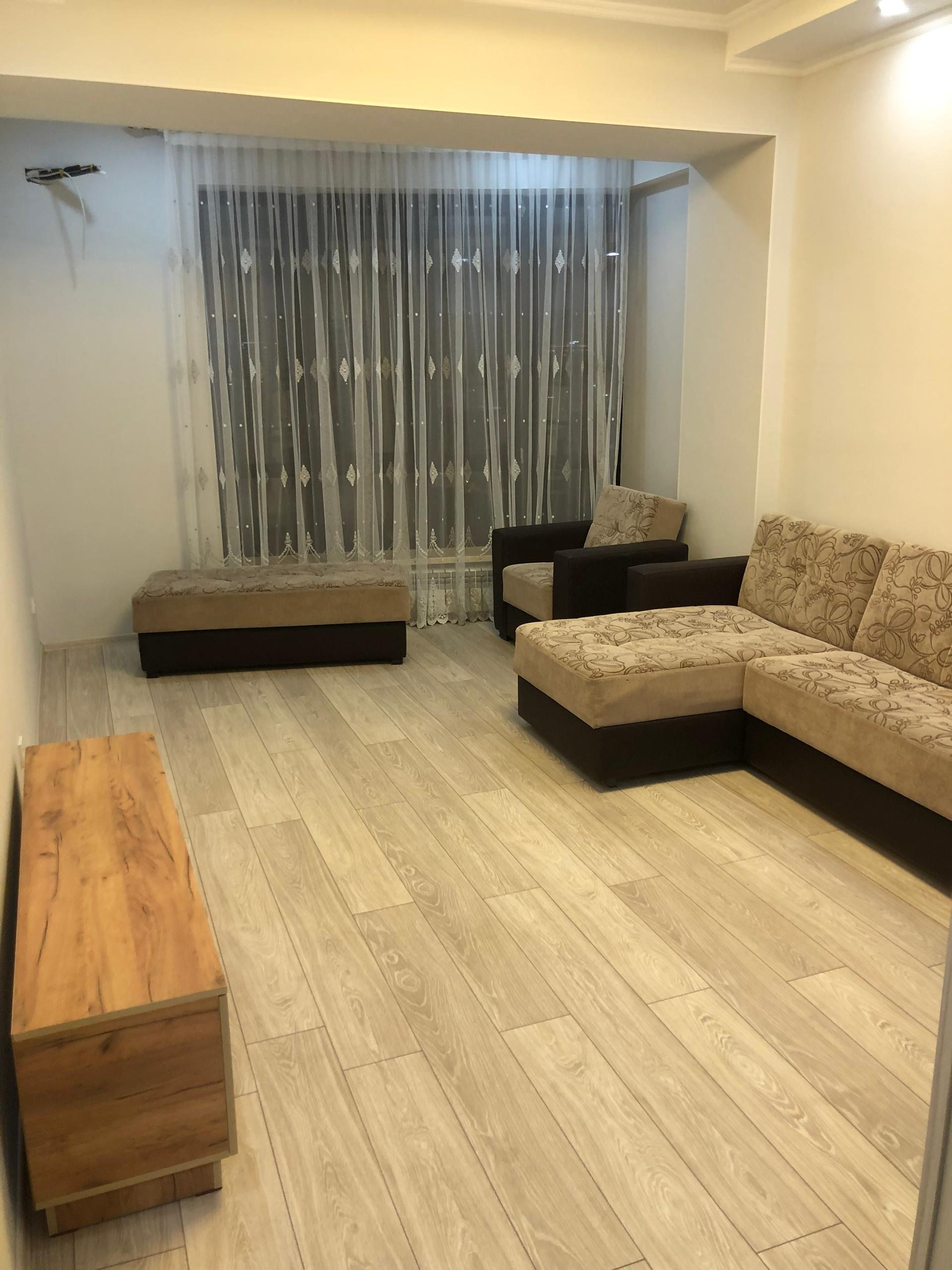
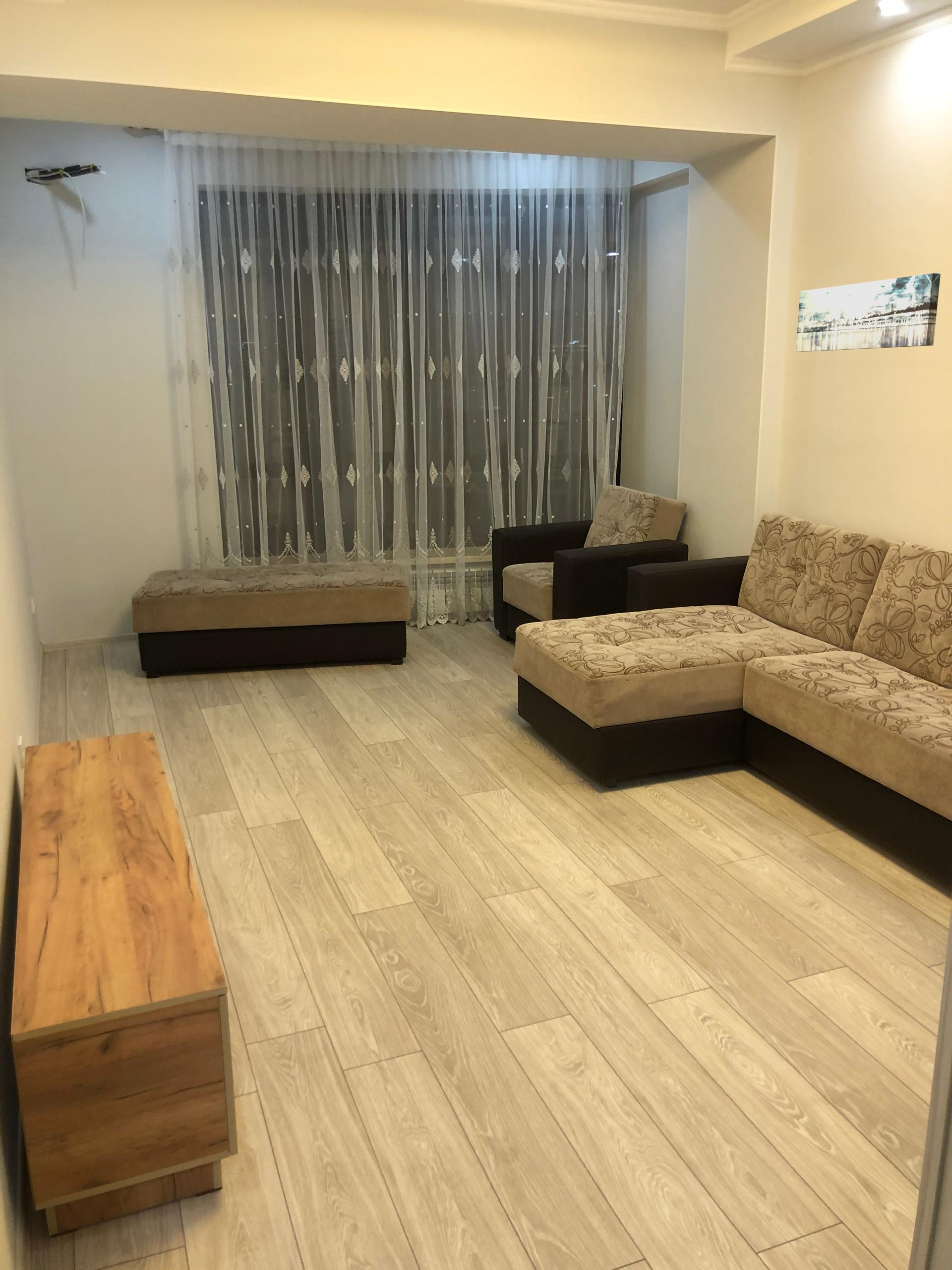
+ wall art (861, 316)
